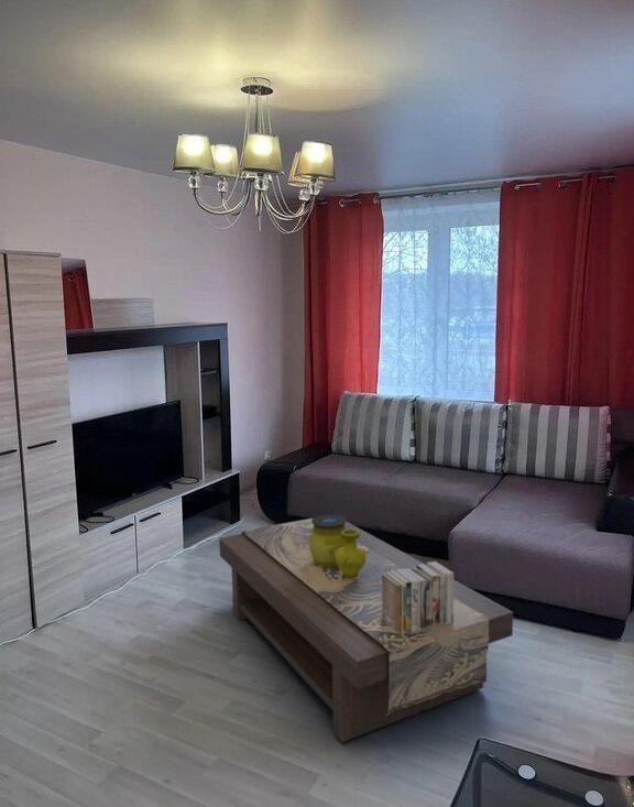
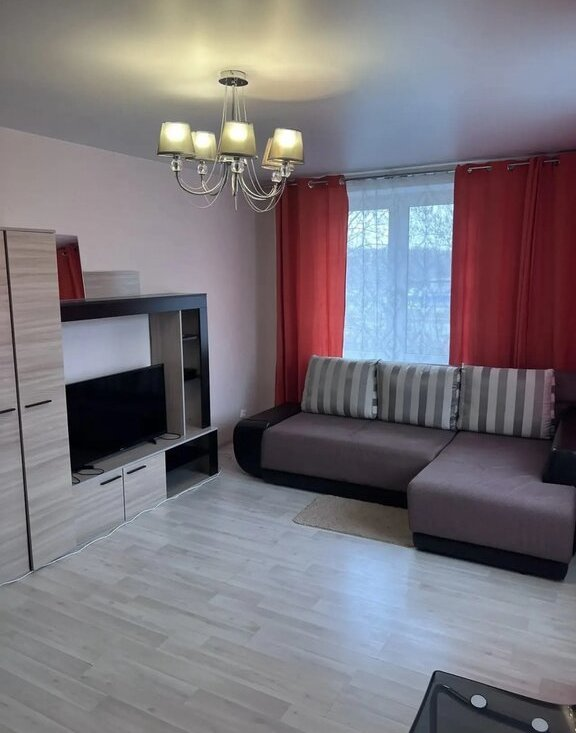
- decorative vase (338, 545)
- books (417, 595)
- coffee table (343, 607)
